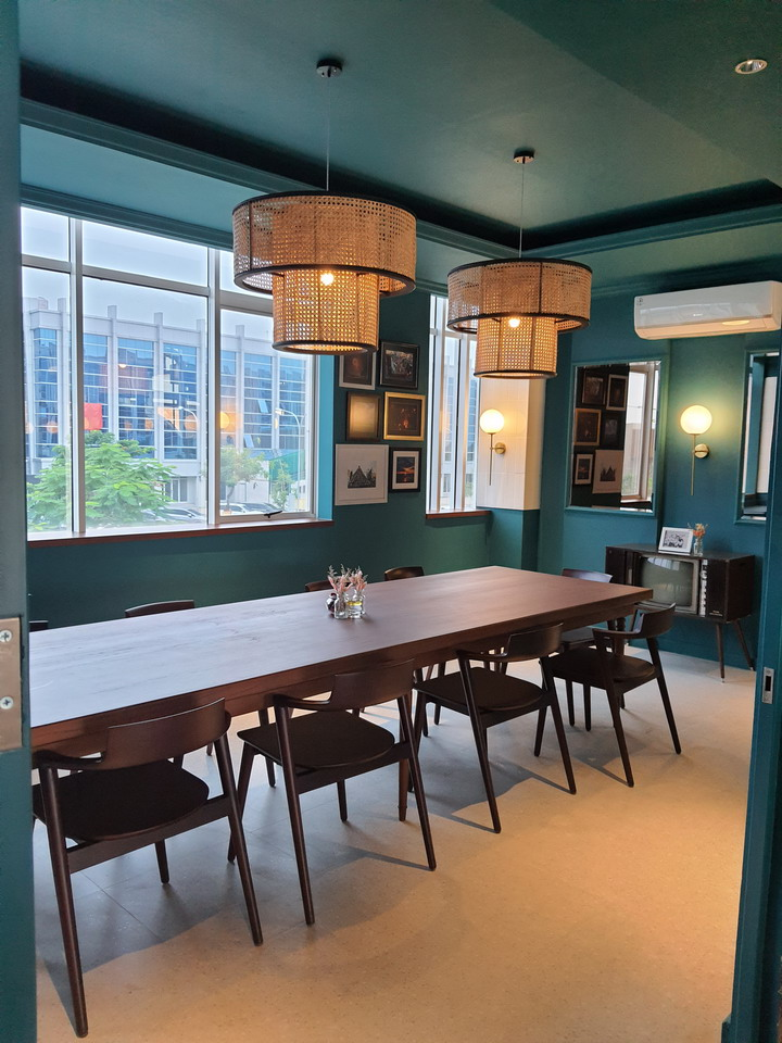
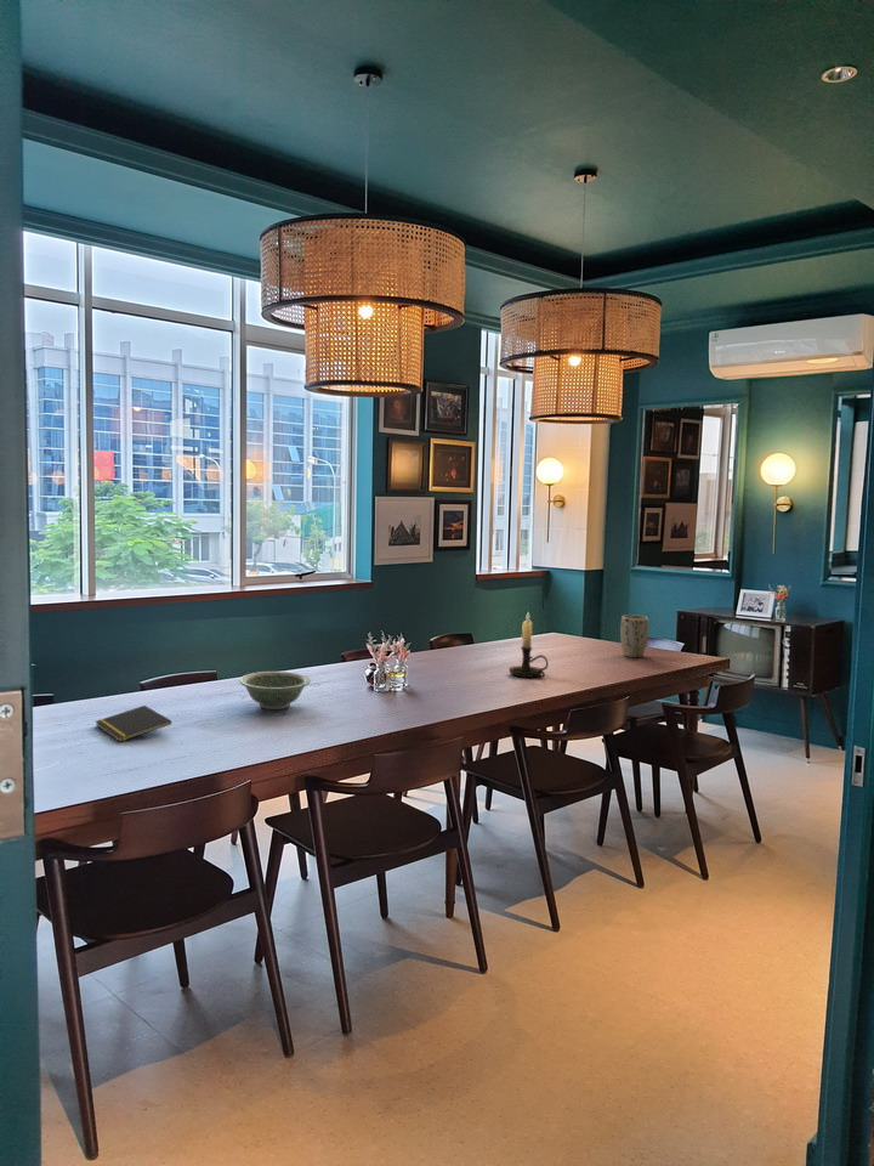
+ plant pot (634, 635)
+ notepad (132, 723)
+ candle holder (529, 644)
+ bowl (274, 691)
